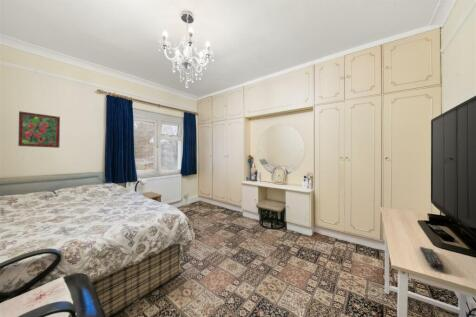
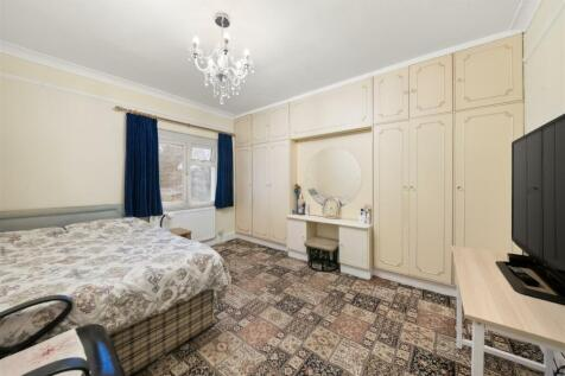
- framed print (40, 130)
- remote control (430, 256)
